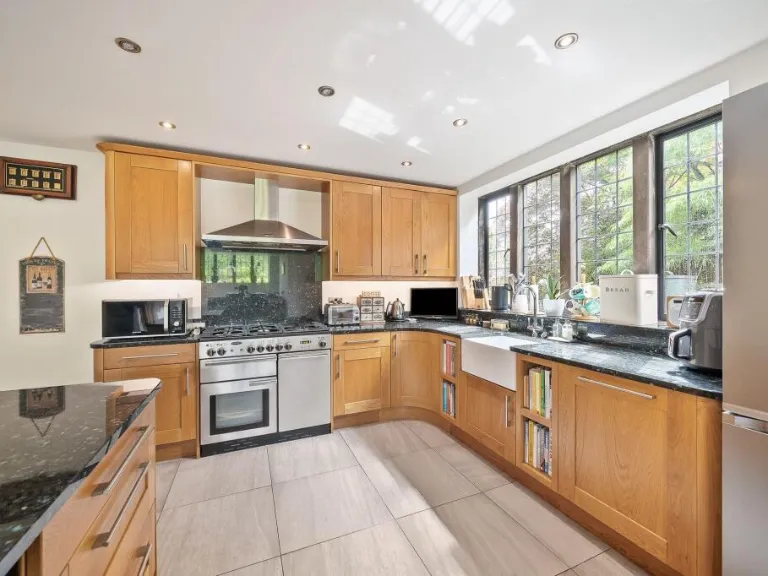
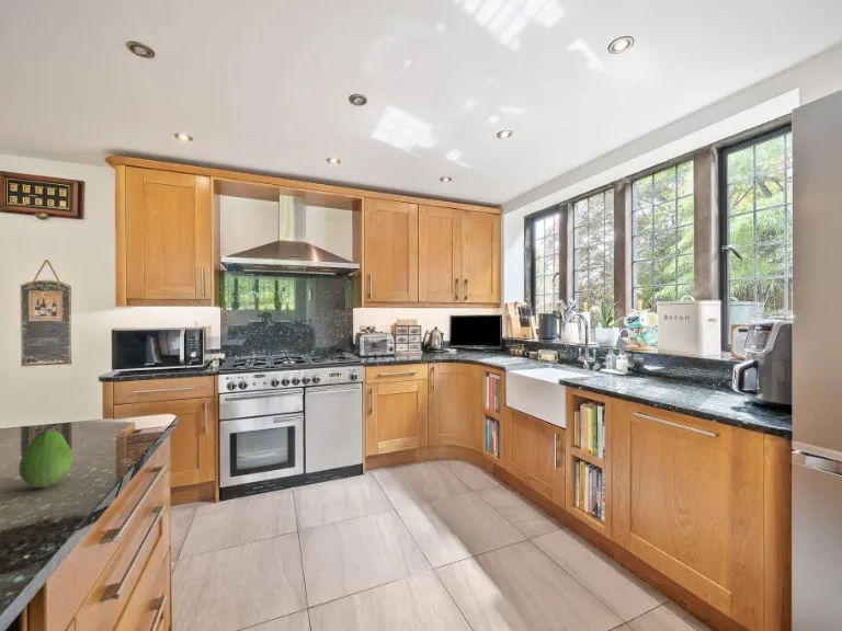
+ fruit (46, 458)
